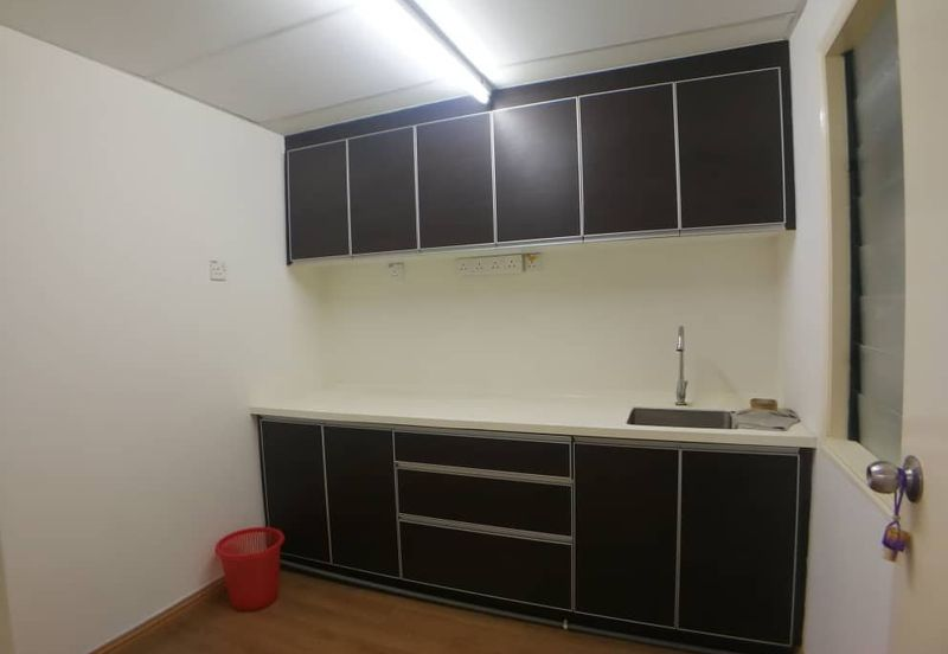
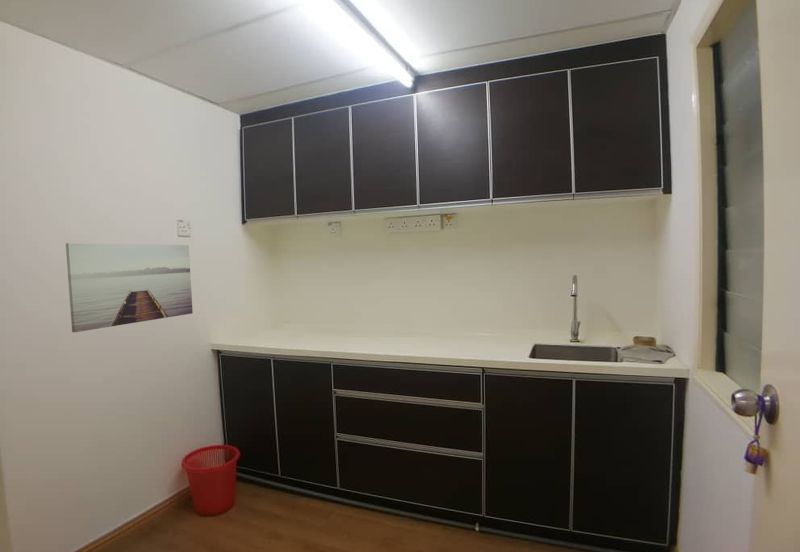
+ wall art (137, 283)
